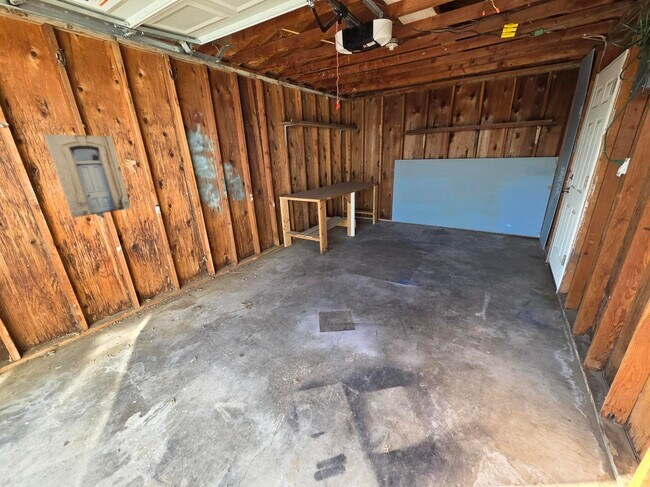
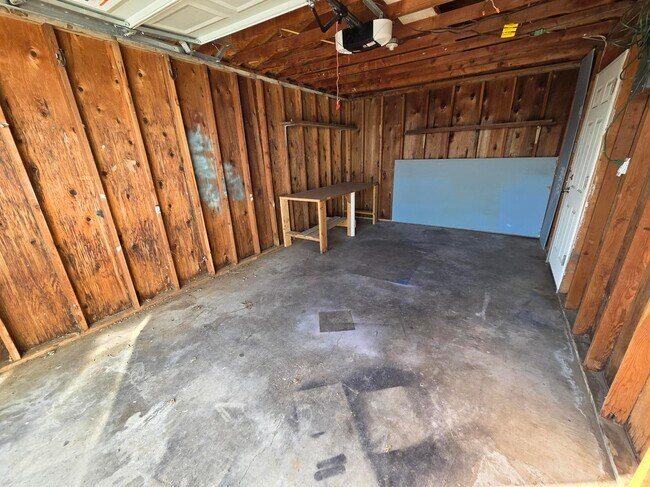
- wall art (92, 175)
